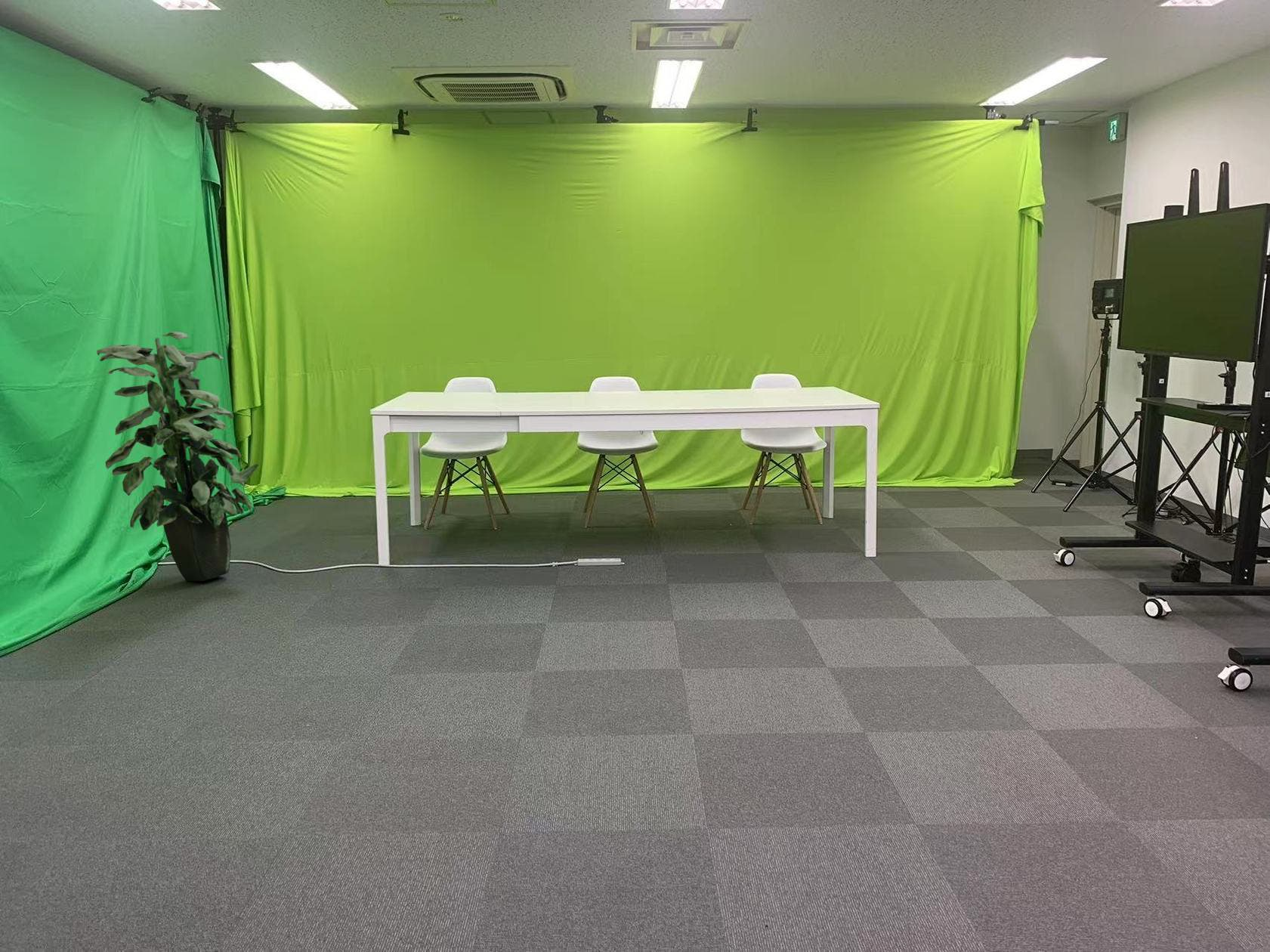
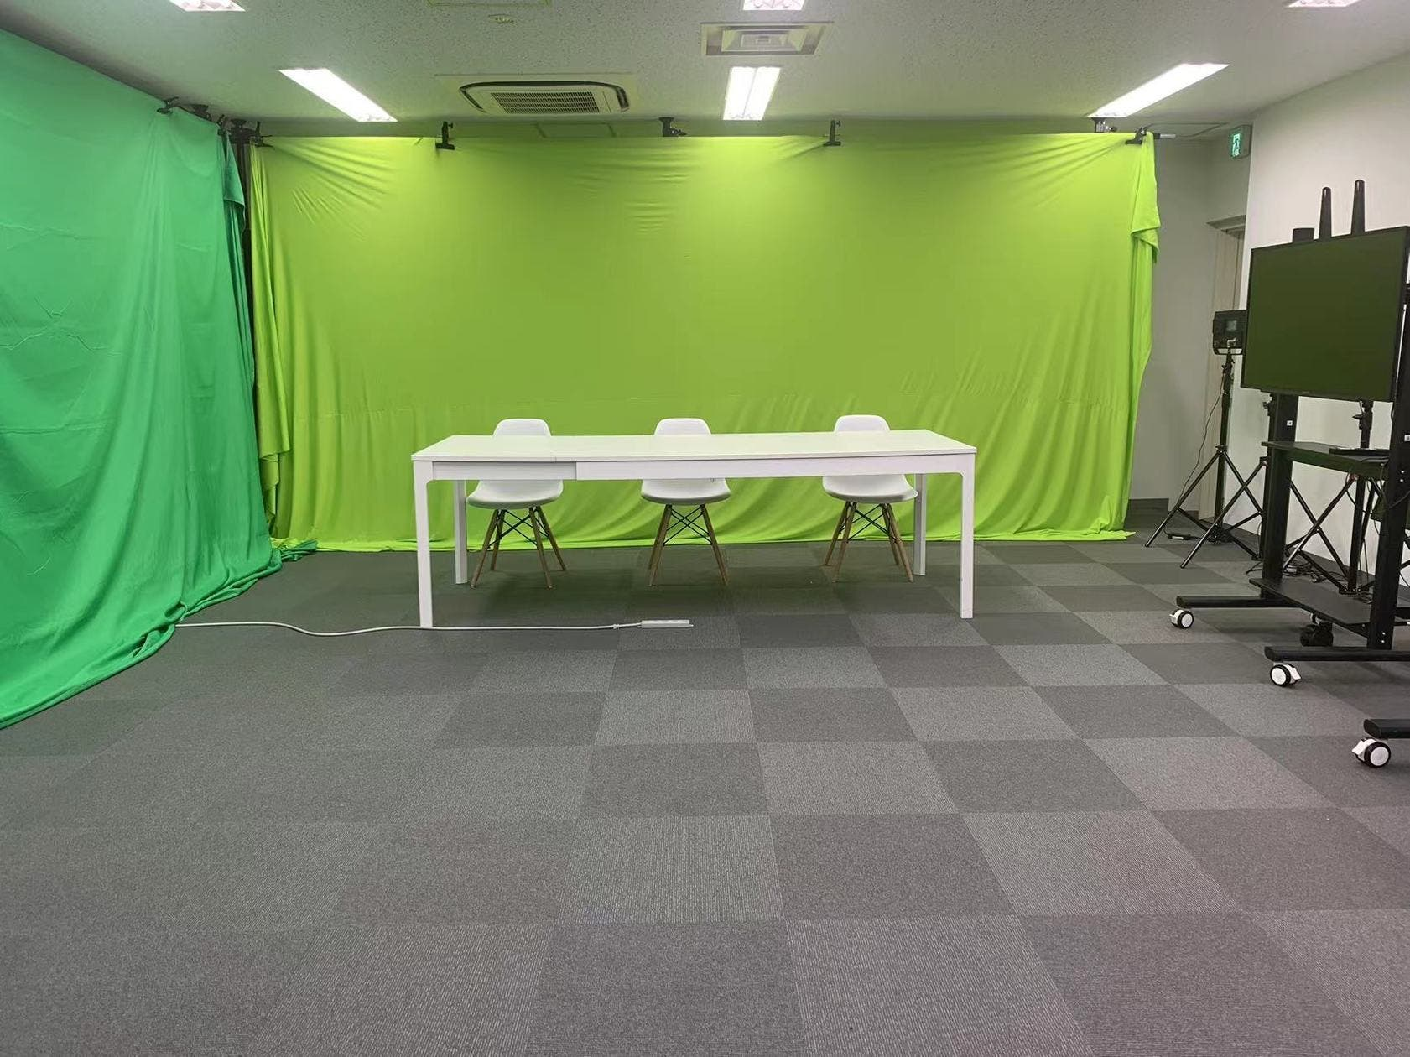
- indoor plant (180, 459)
